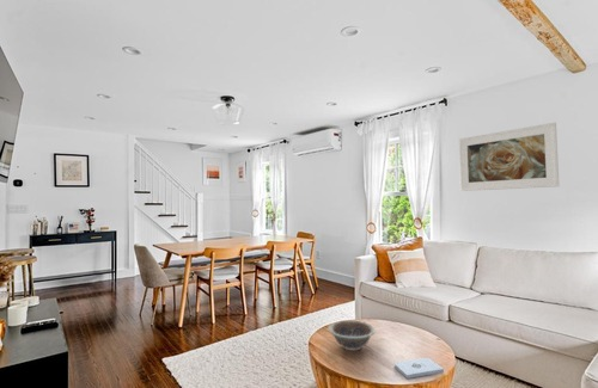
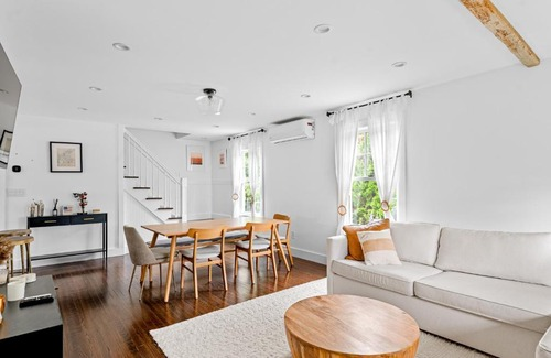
- decorative bowl (352, 337)
- notepad (417, 367)
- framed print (504, 160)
